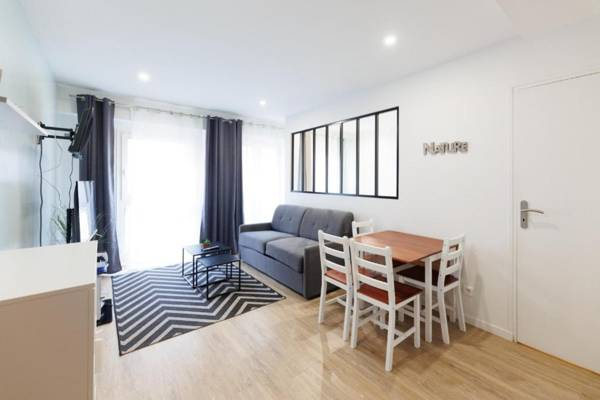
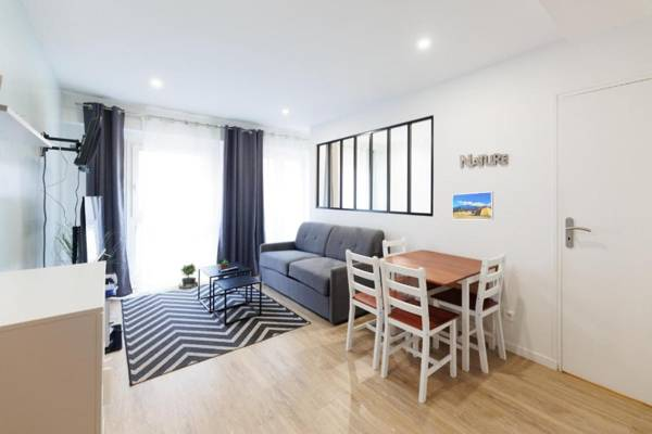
+ potted plant (188, 275)
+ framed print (472, 206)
